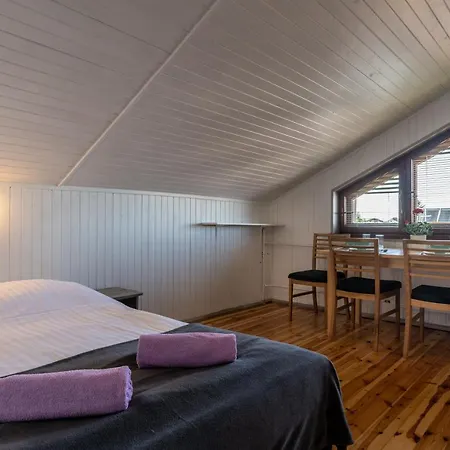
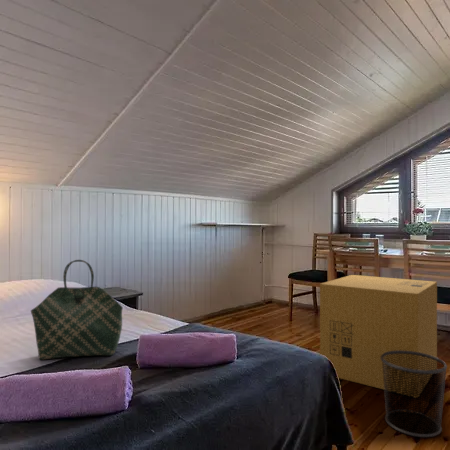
+ cardboard box (379, 326)
+ tote bag (77, 307)
+ waste bin (412, 391)
